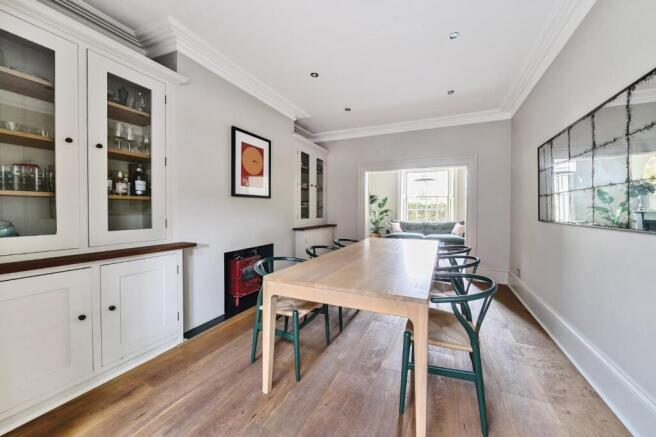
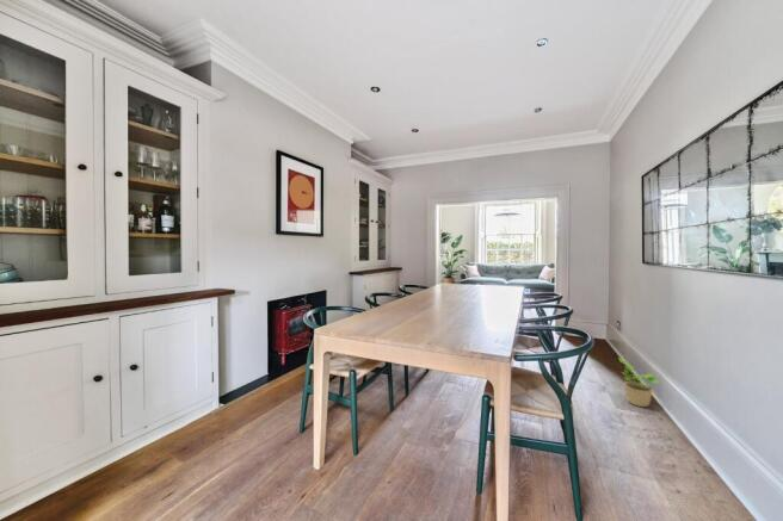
+ potted plant (639, 383)
